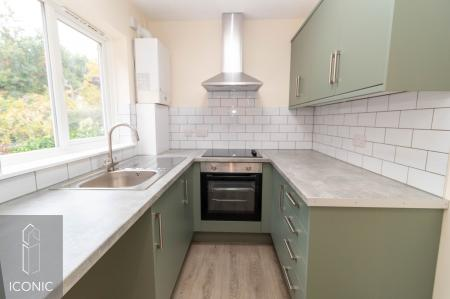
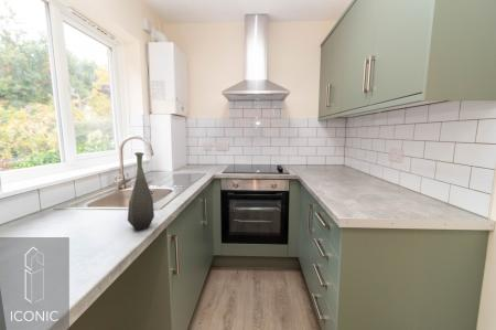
+ bottle (140, 190)
